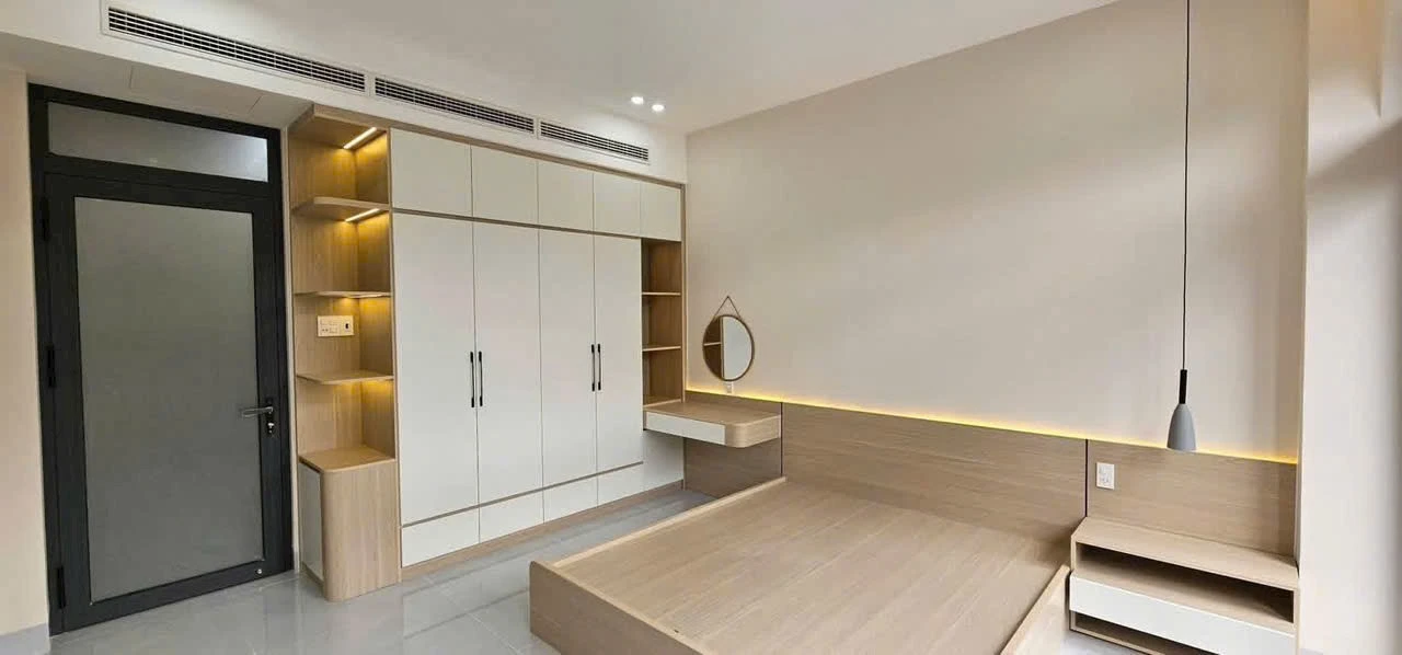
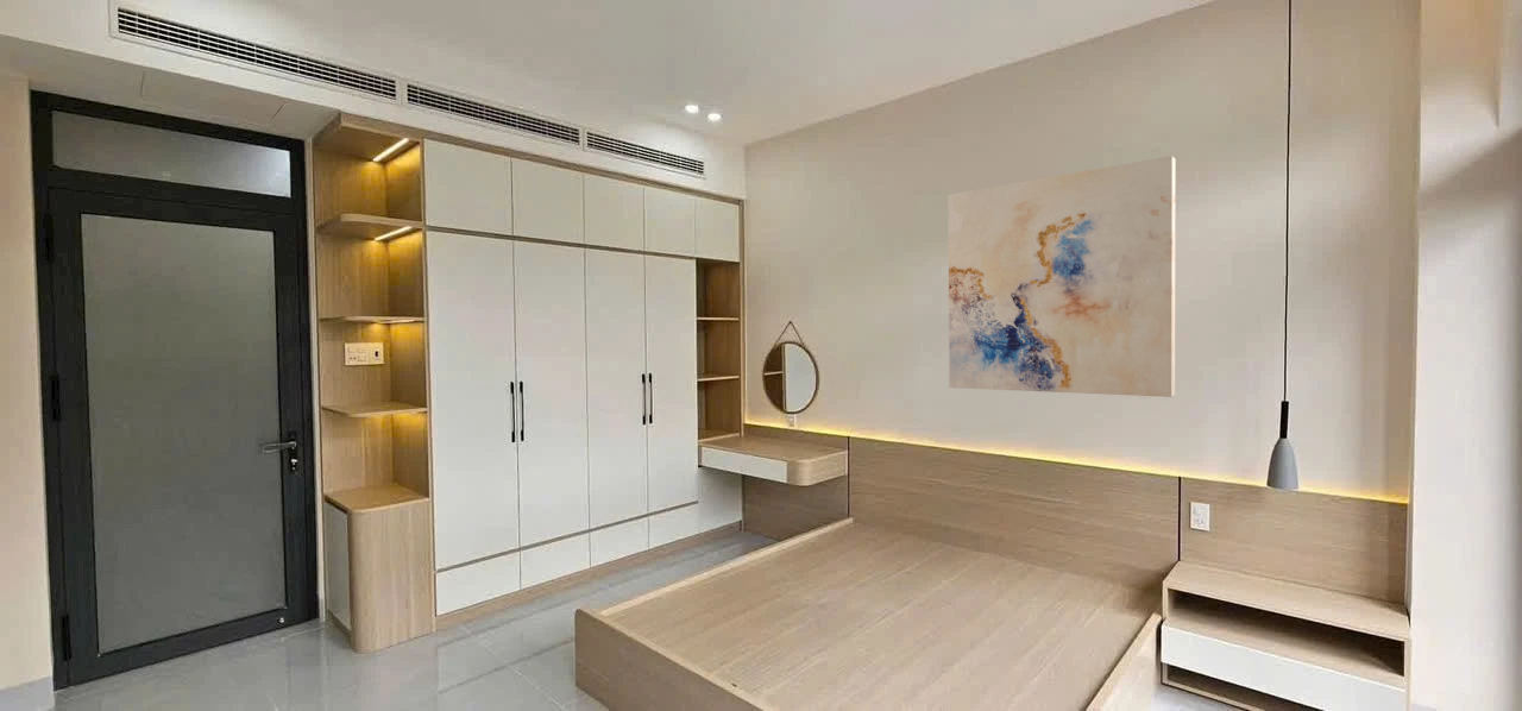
+ wall art (1050, 284)
